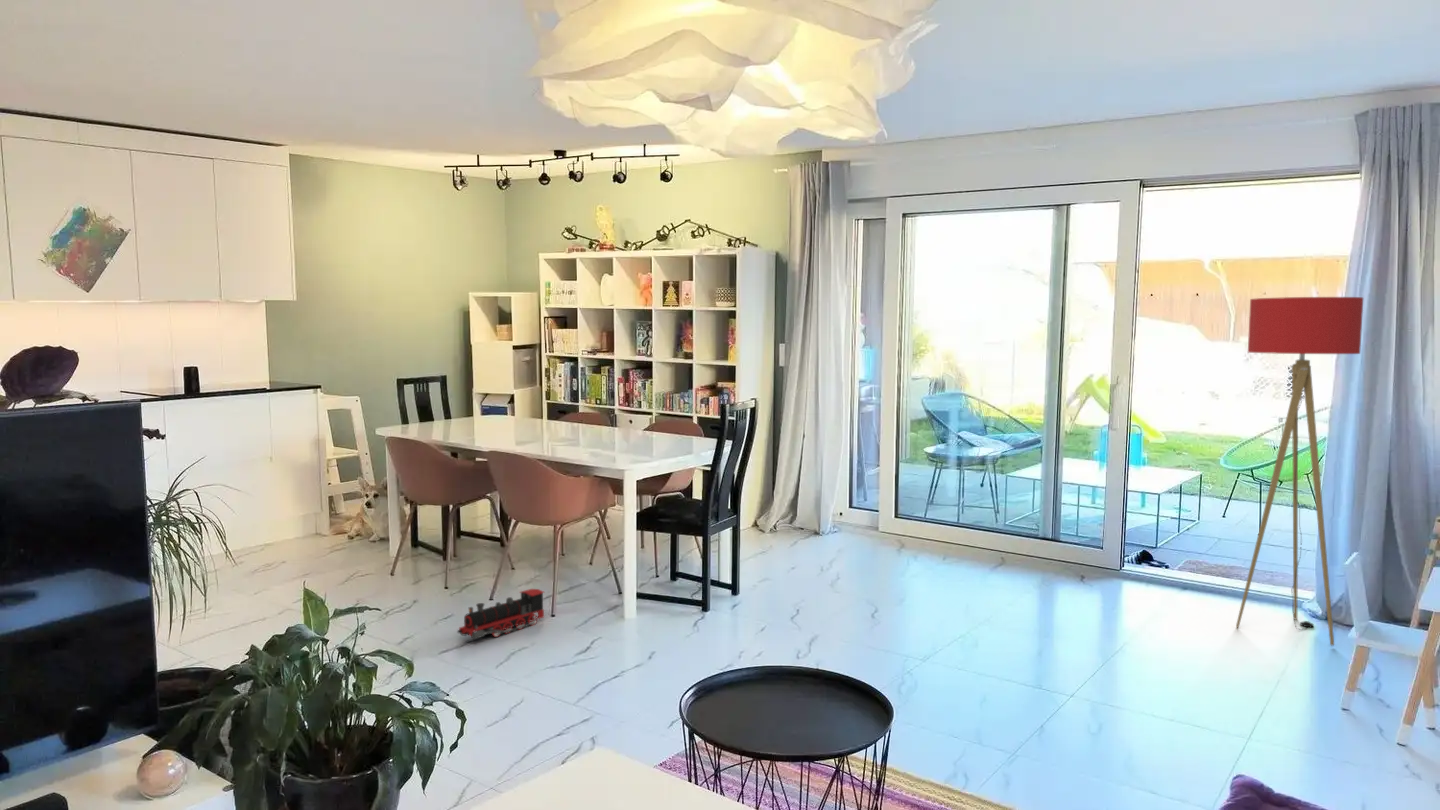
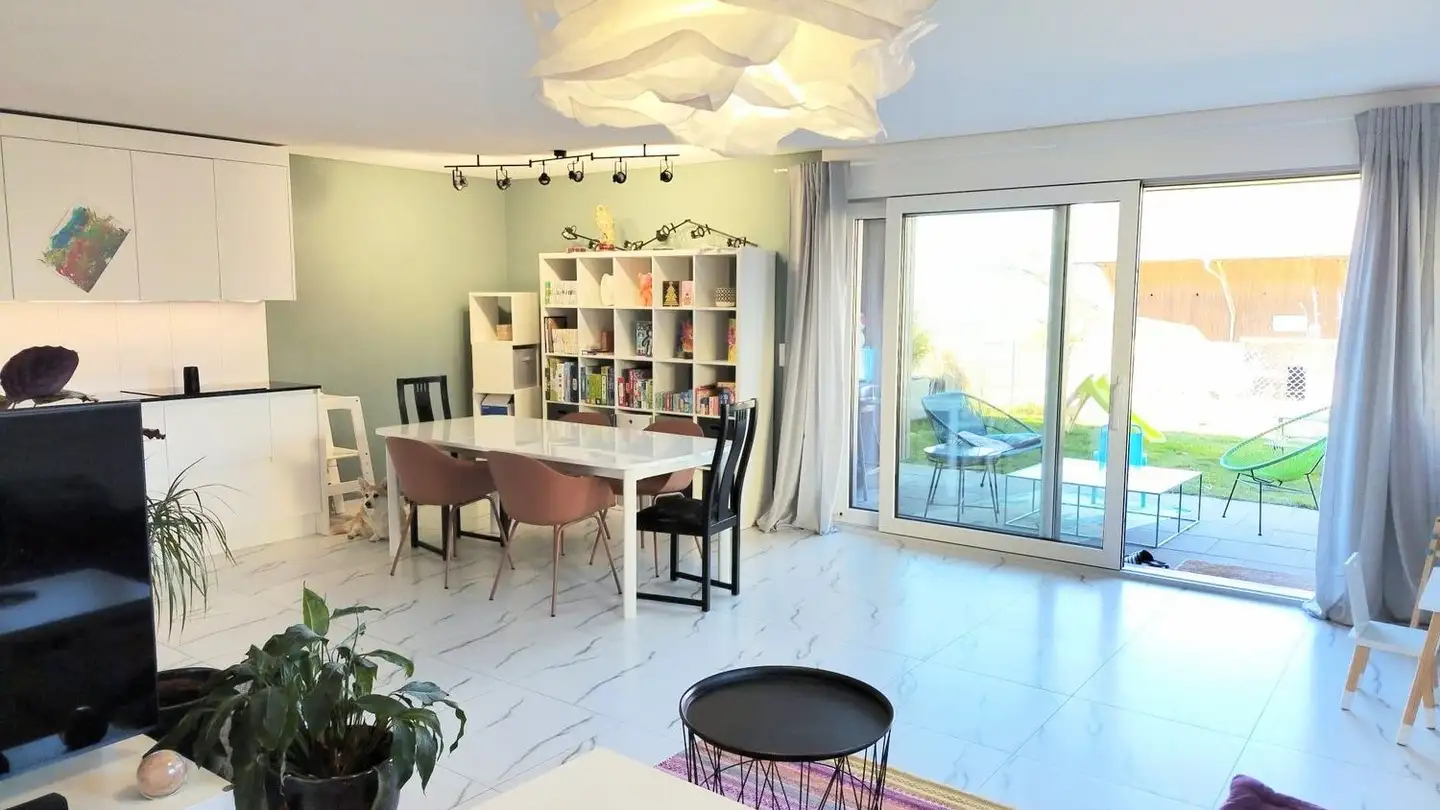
- toy train (501, 615)
- floor lamp (1296, 466)
